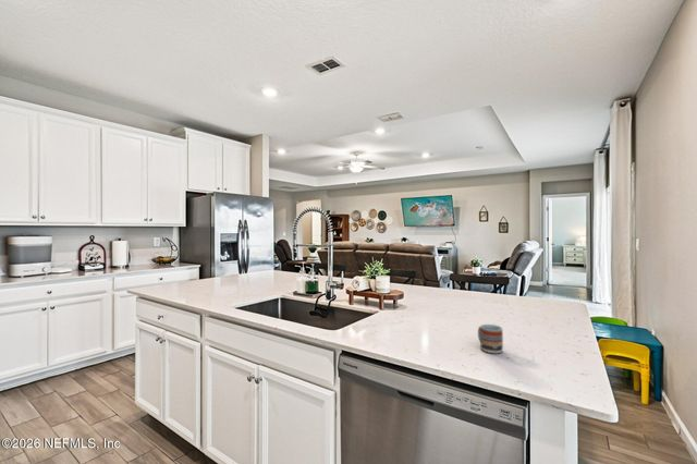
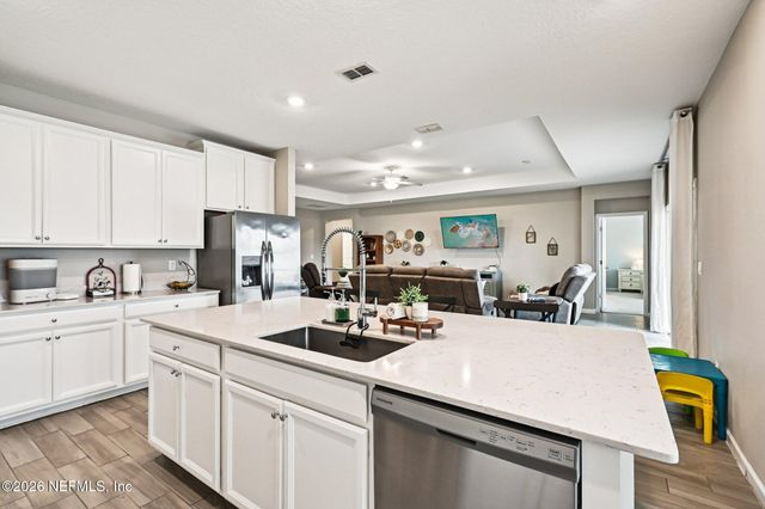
- cup (488, 337)
